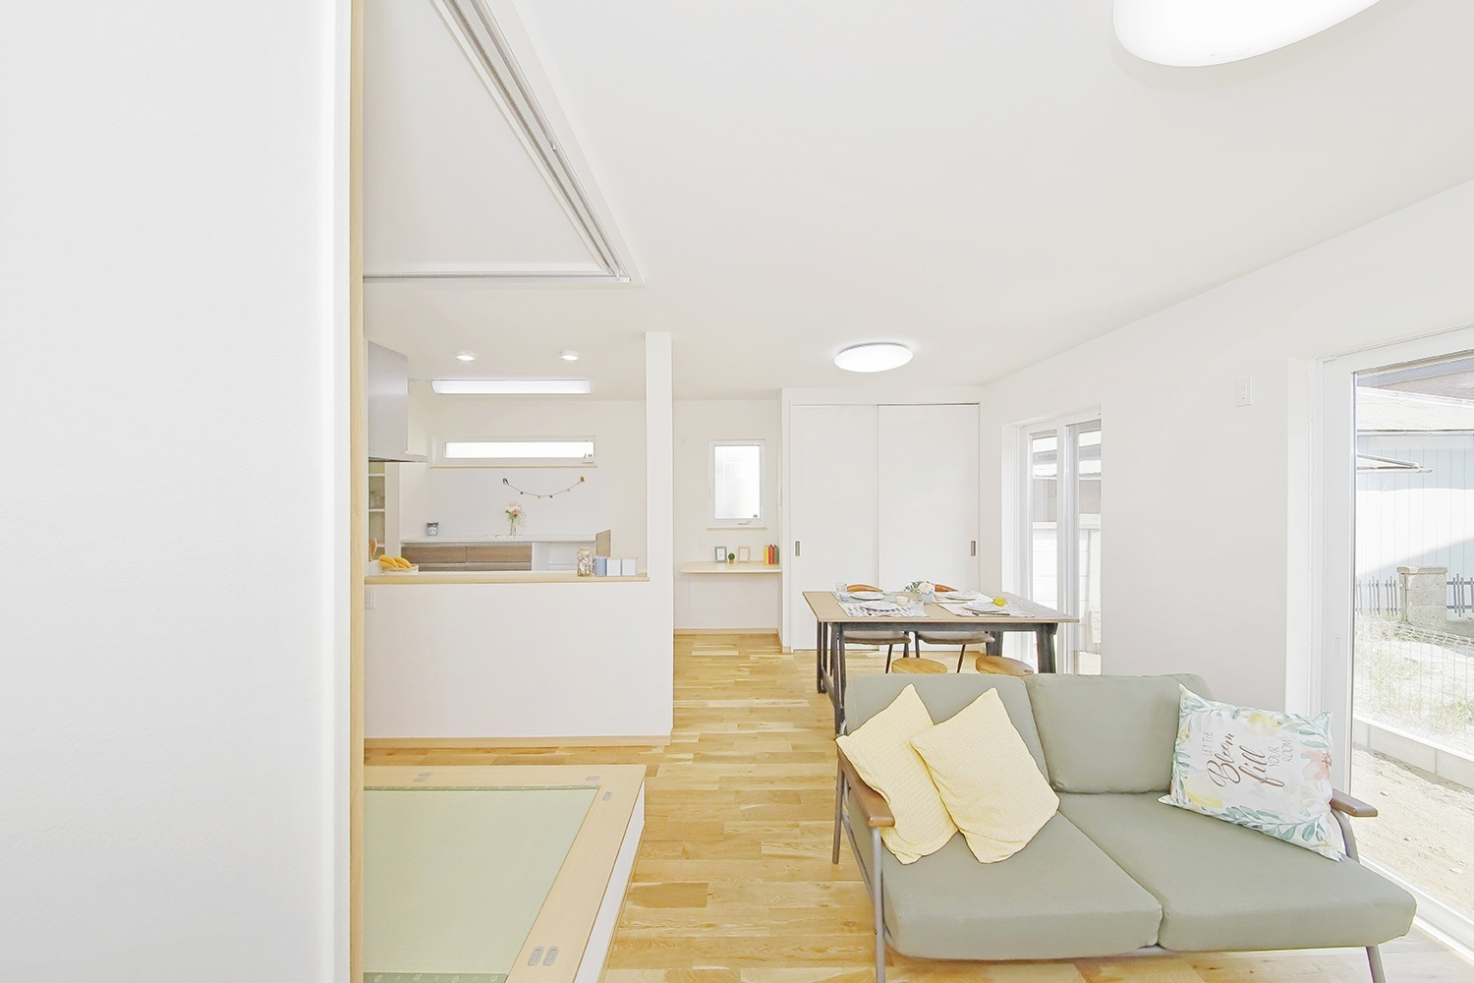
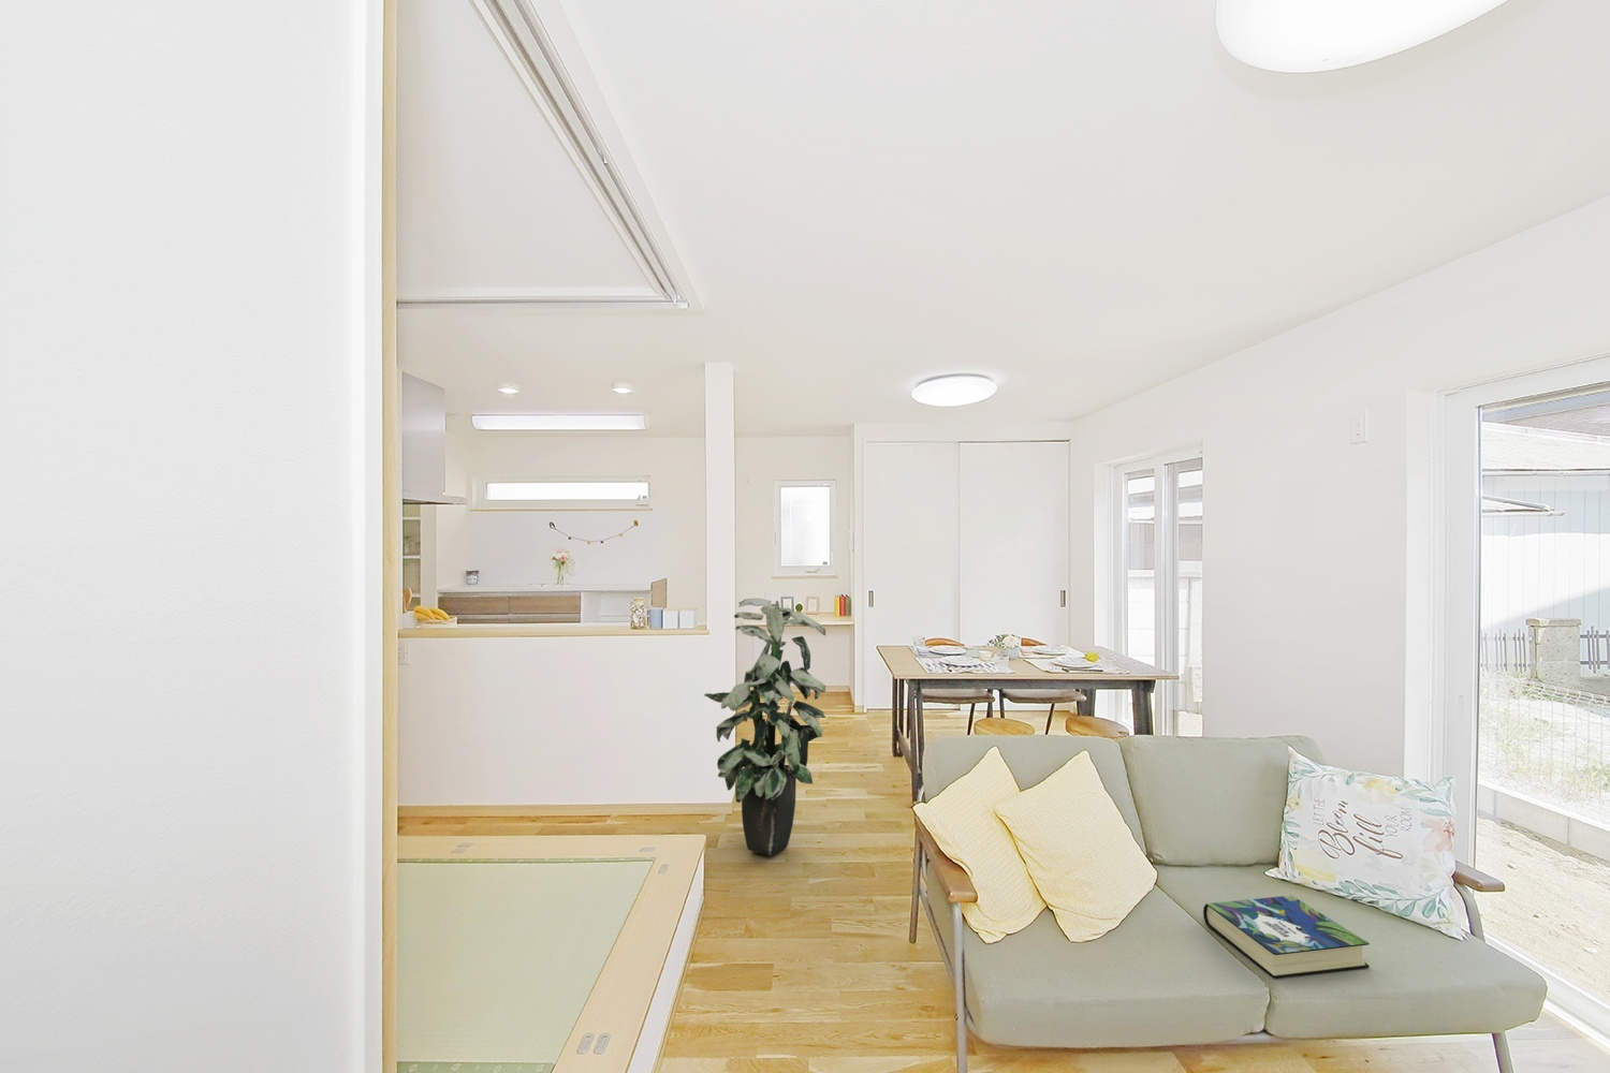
+ book (1282, 932)
+ indoor plant (767, 720)
